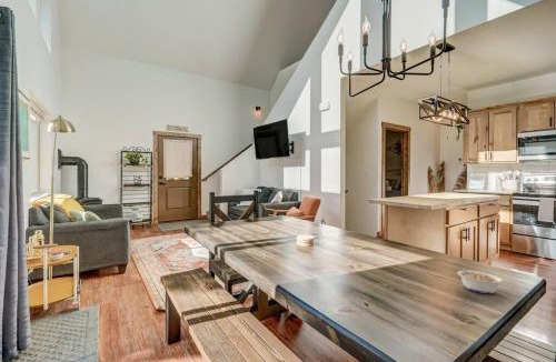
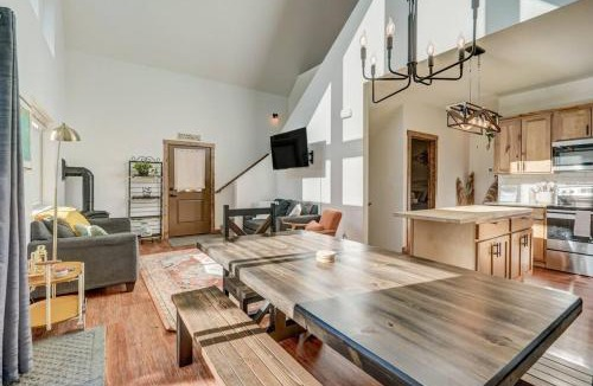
- legume (477, 280)
